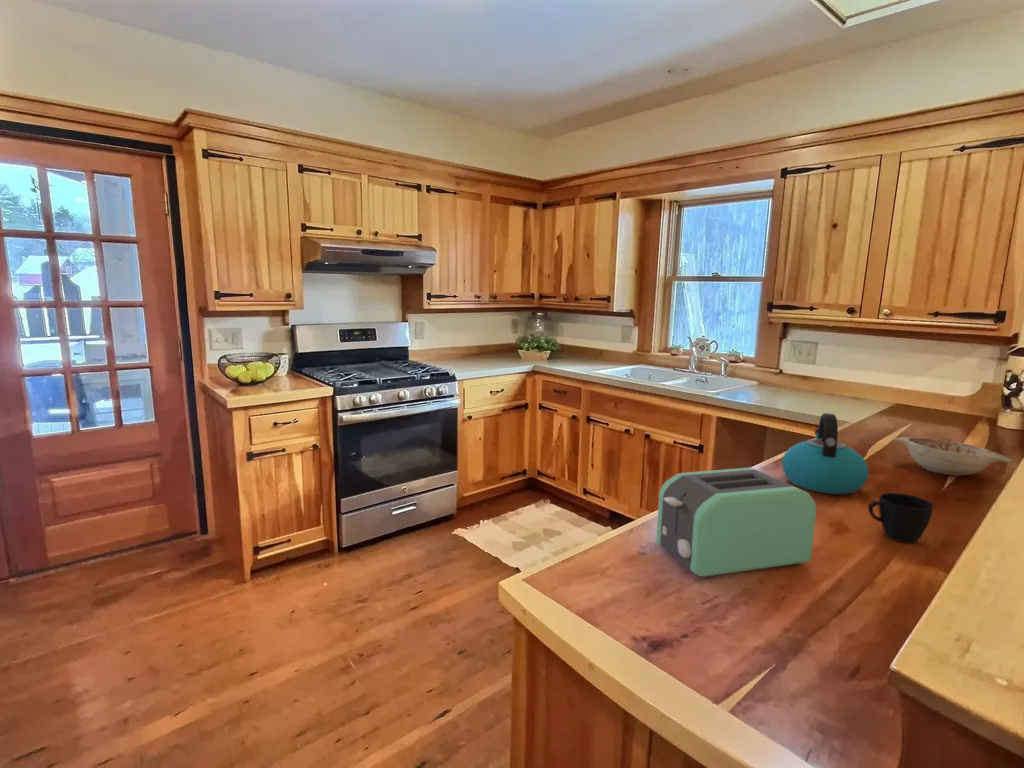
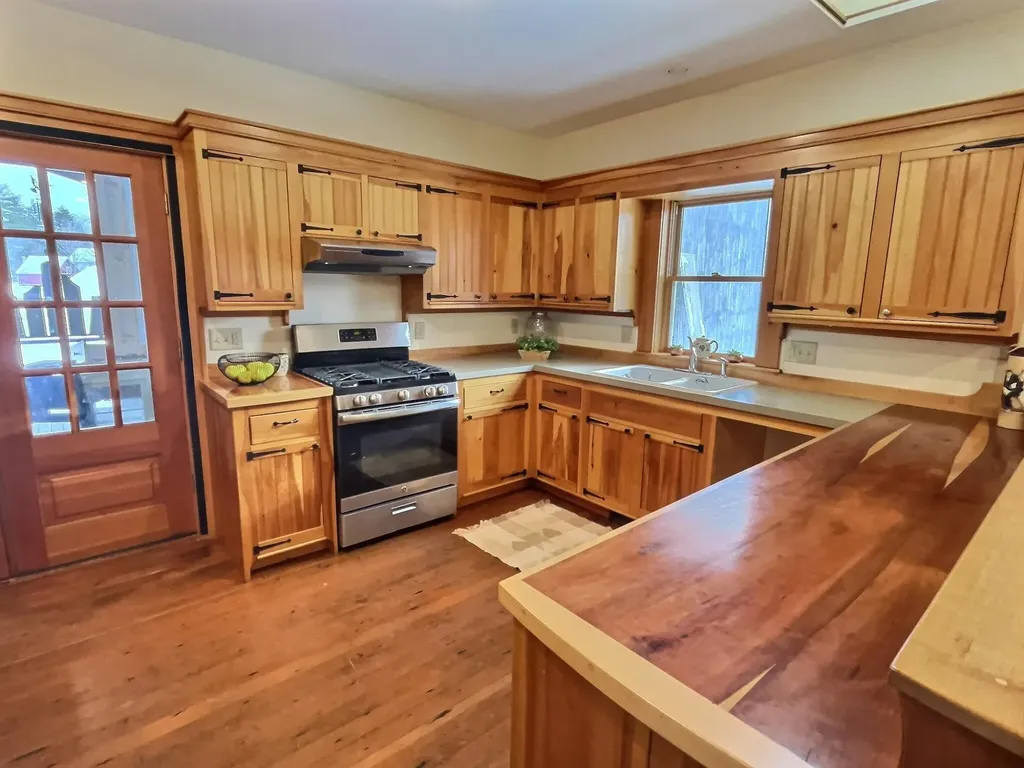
- cup (899, 518)
- toaster (733, 518)
- decorative bowl (947, 458)
- kettle (825, 448)
